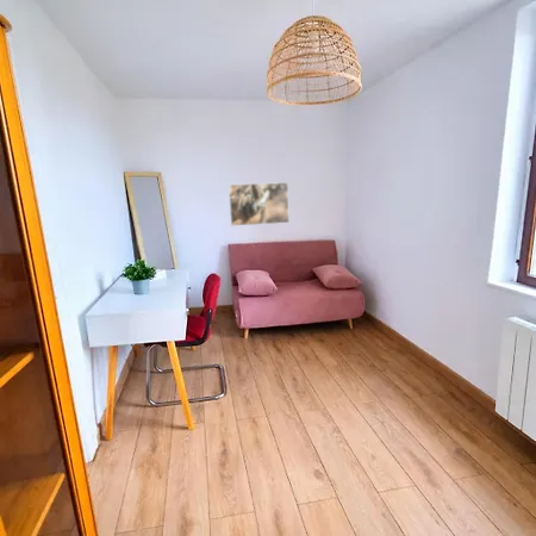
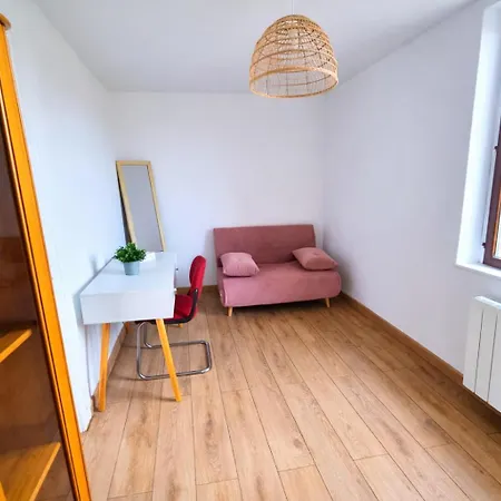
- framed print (258, 204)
